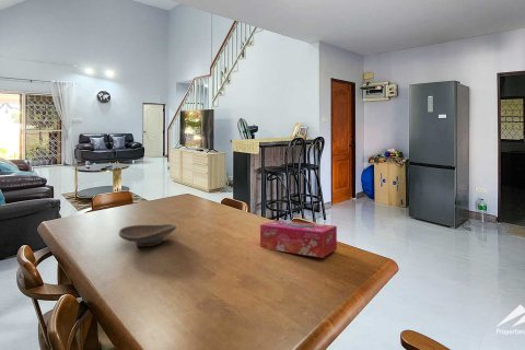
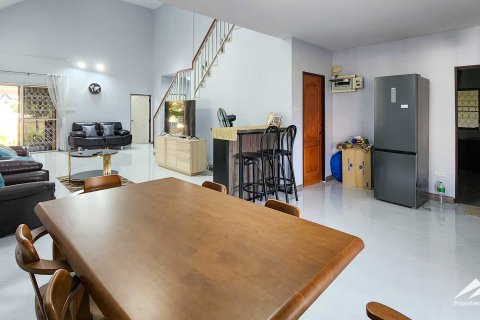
- decorative bowl (148, 234)
- tissue box (298, 236)
